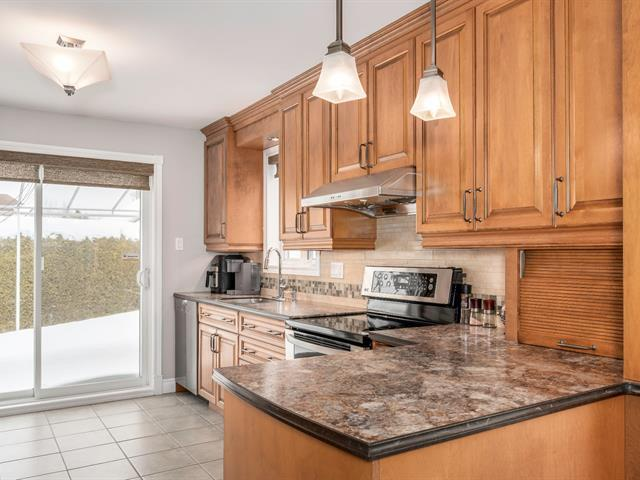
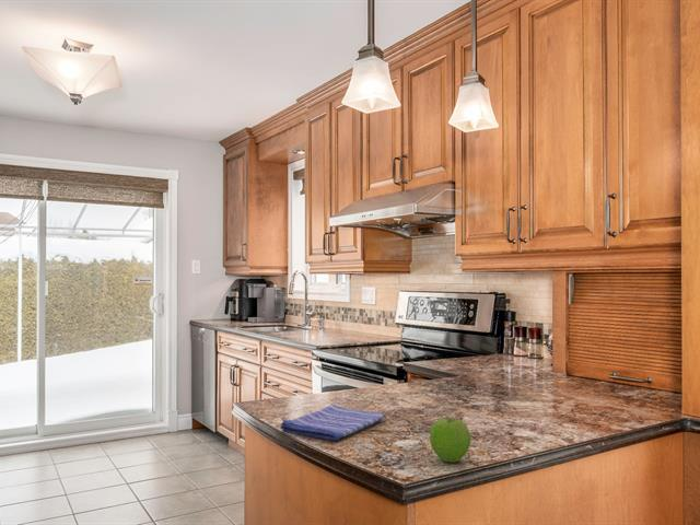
+ fruit (450, 440)
+ dish towel (334, 419)
